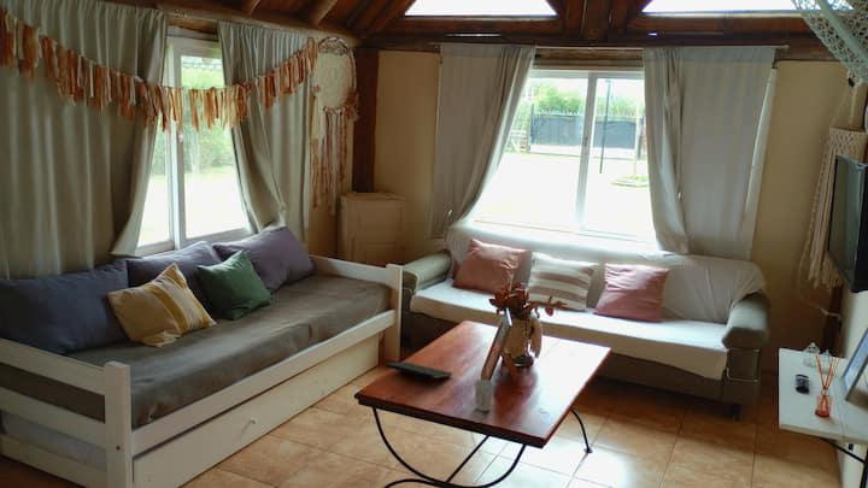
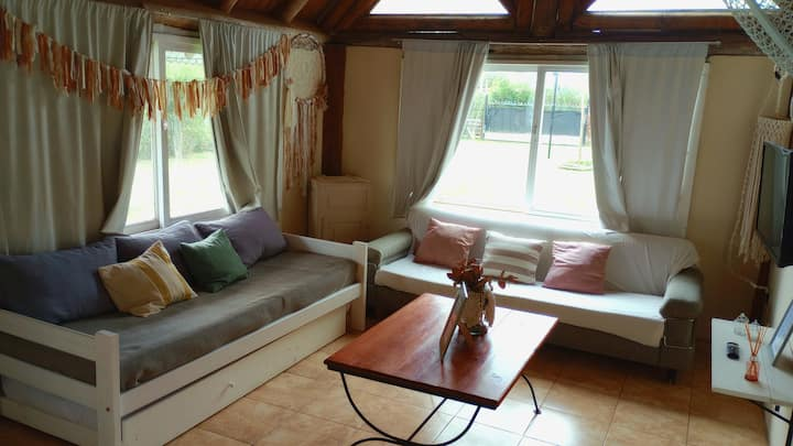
- notepad (418, 369)
- cup (483, 395)
